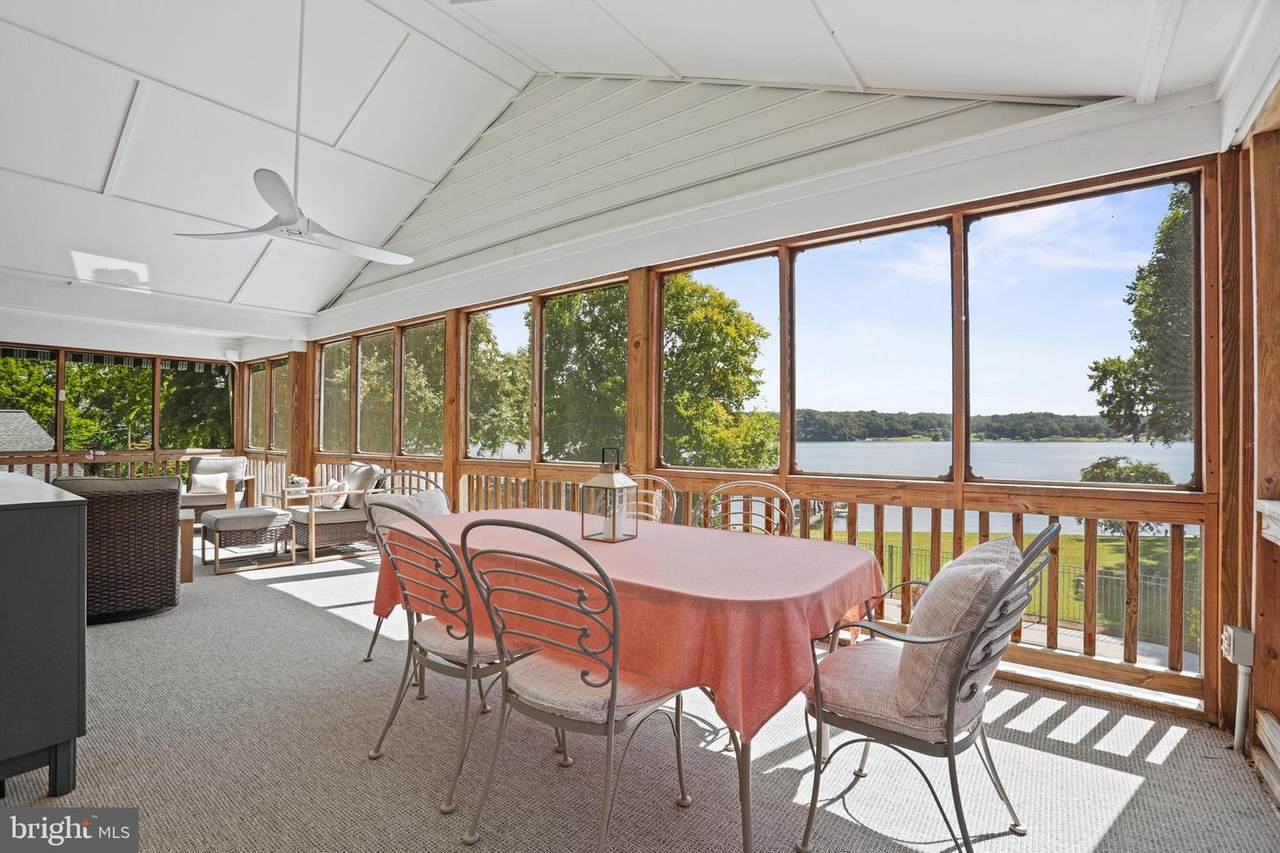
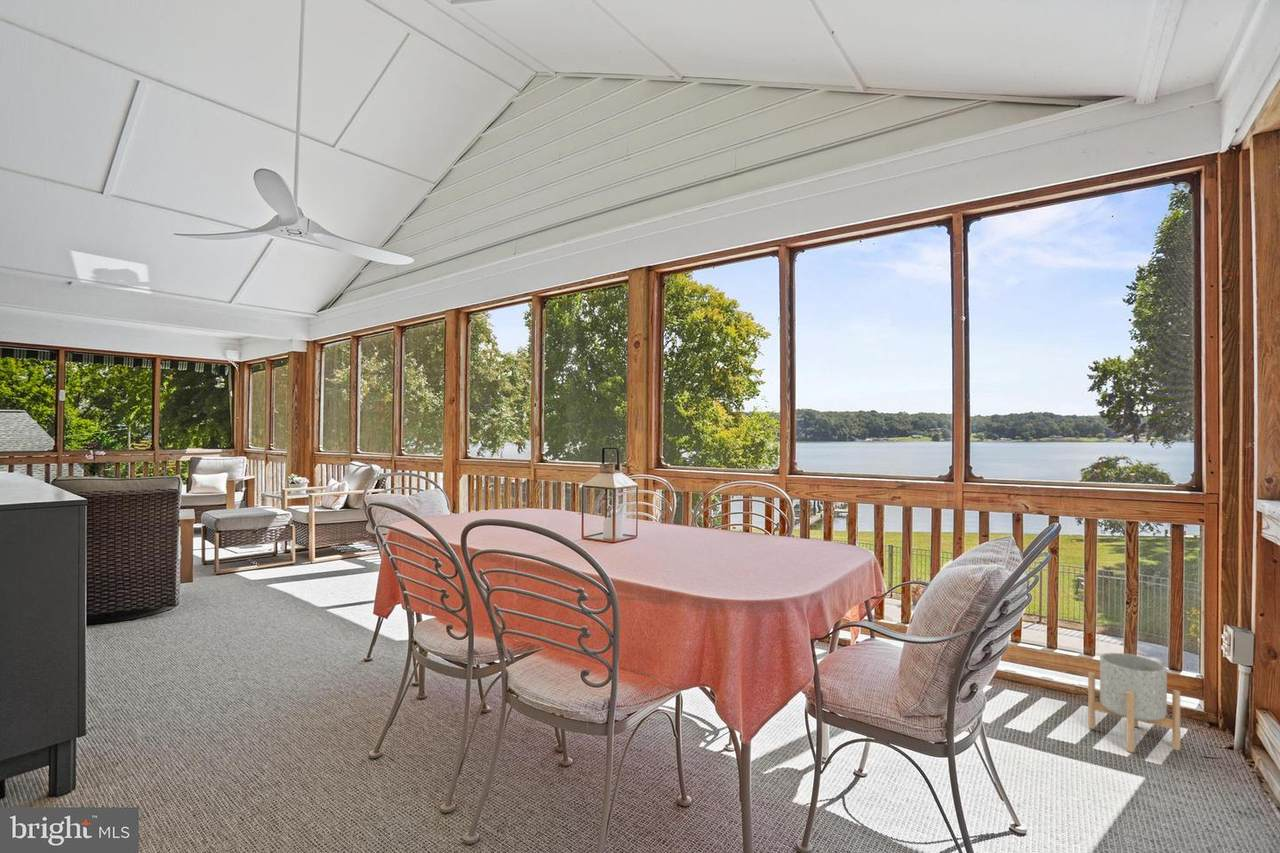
+ planter (1132, 700)
